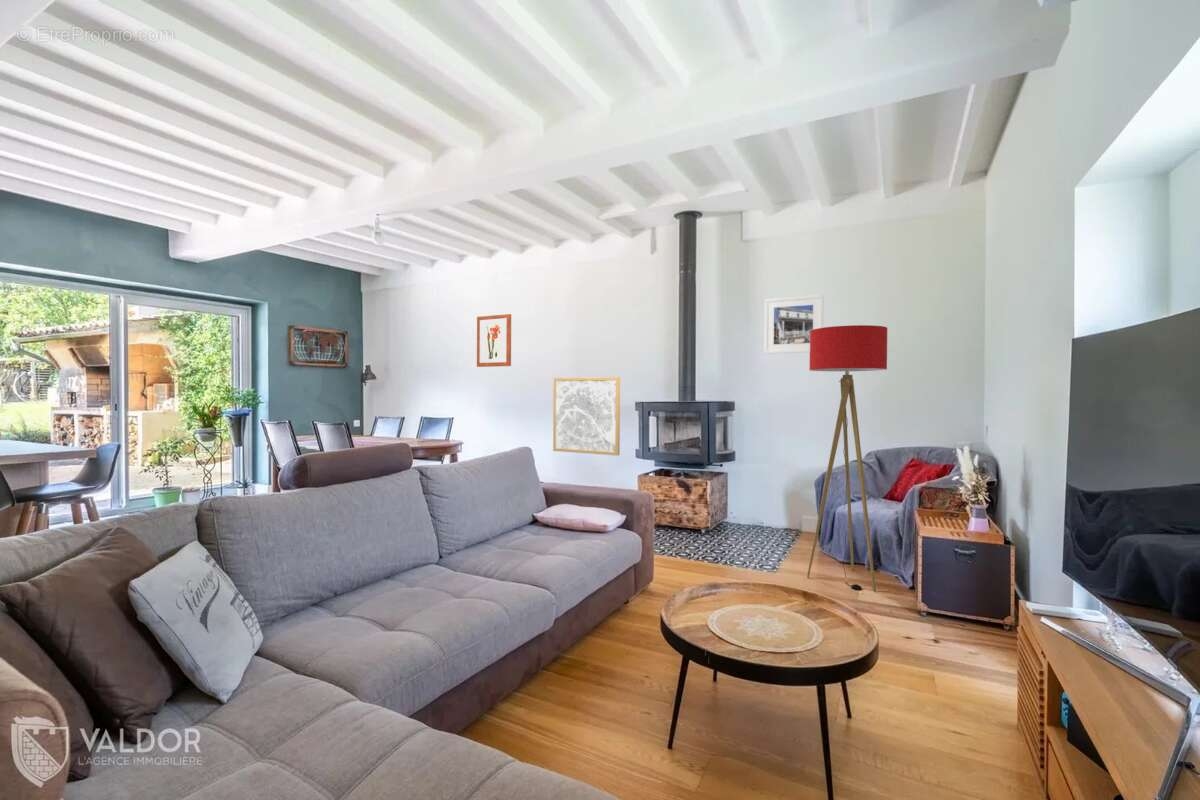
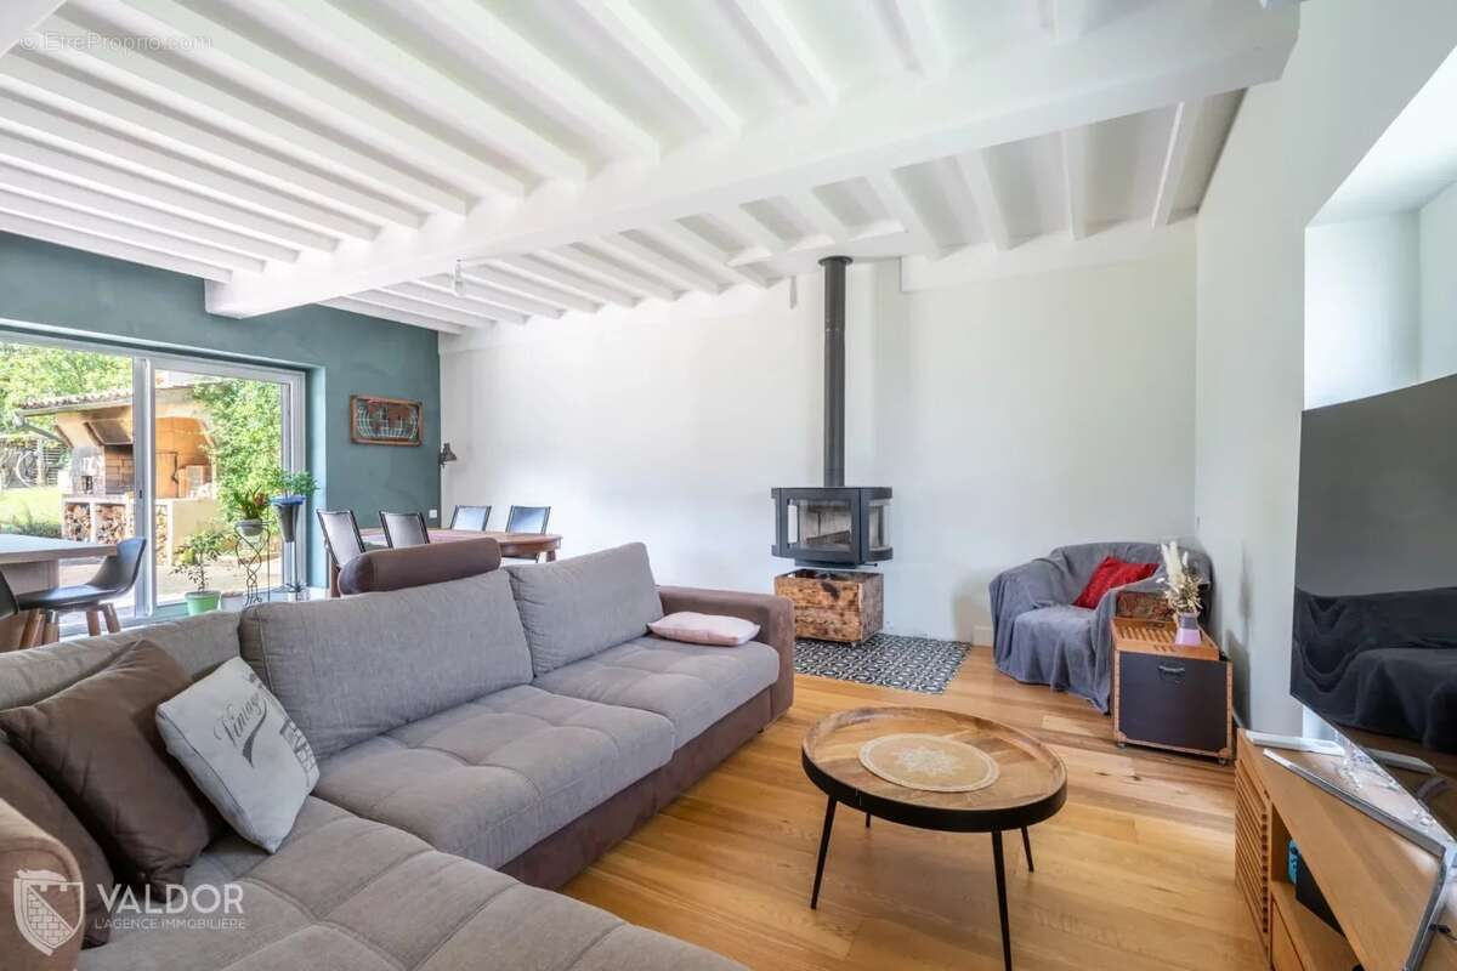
- wall art (585, 415)
- wall art (493, 341)
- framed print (793, 325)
- floor lamp (846, 454)
